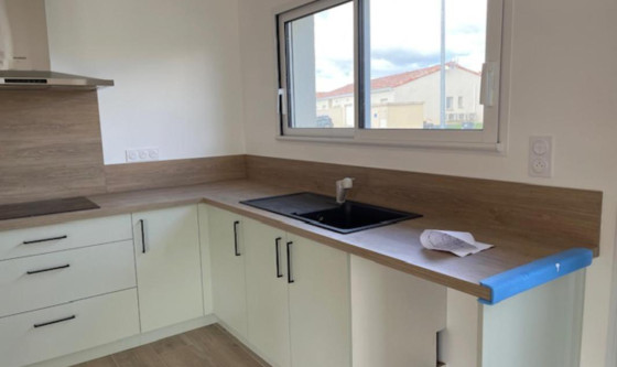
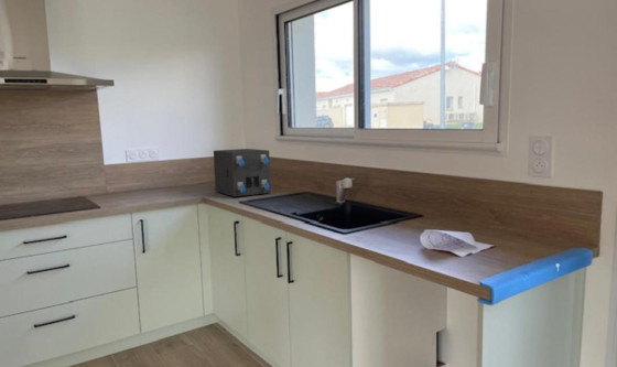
+ speaker (242, 172)
